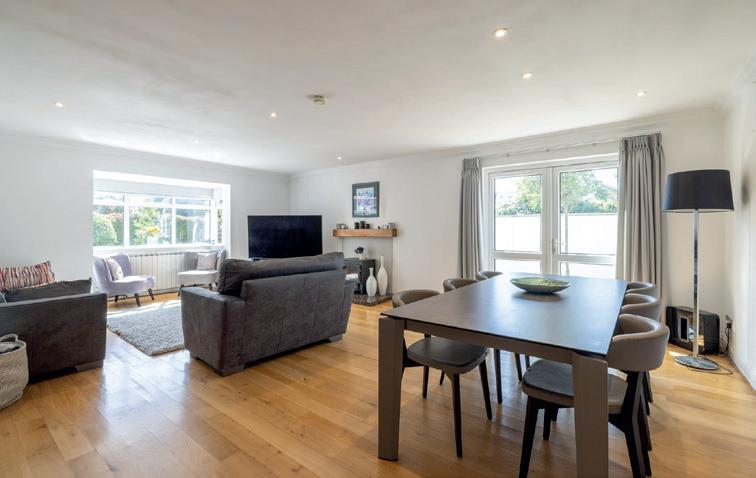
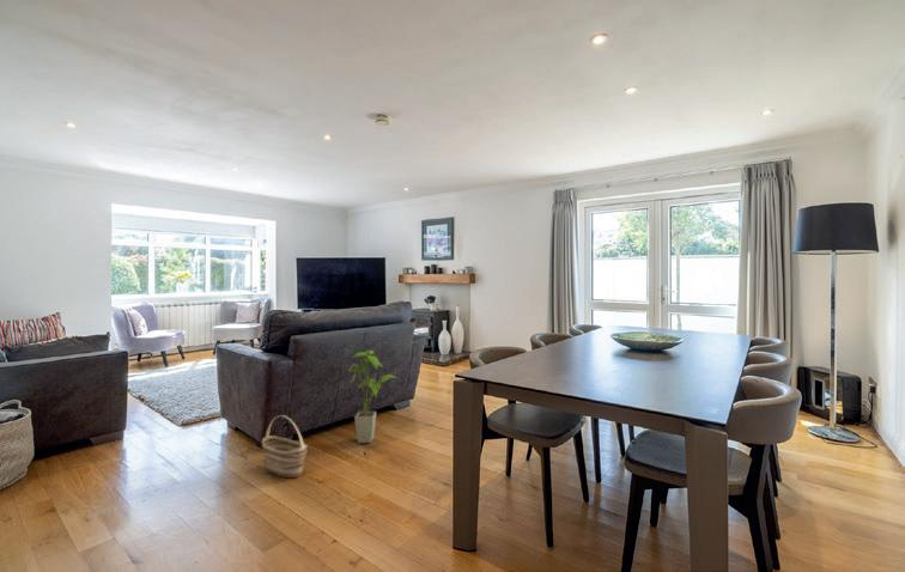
+ basket (284, 443)
+ house plant (371, 395)
